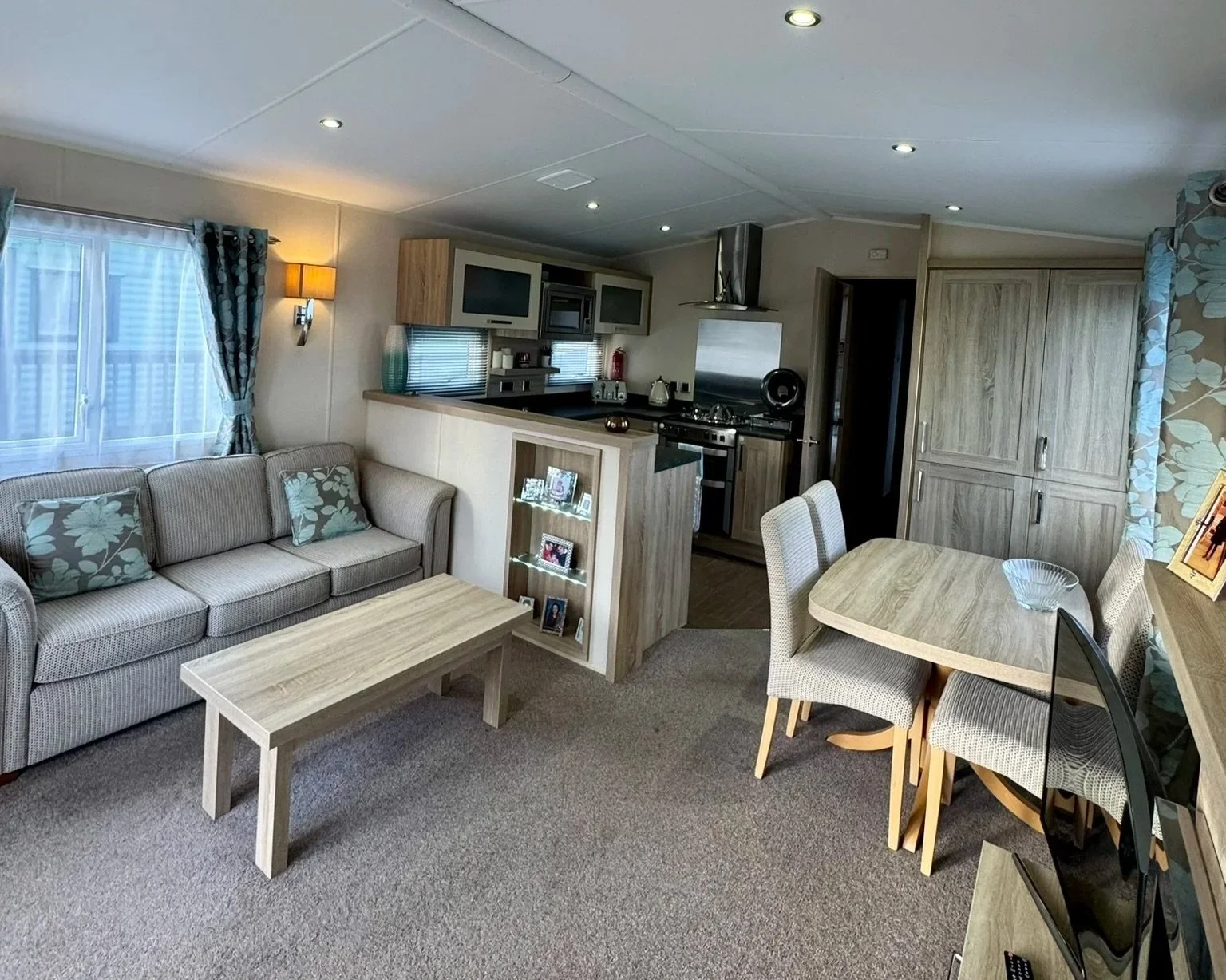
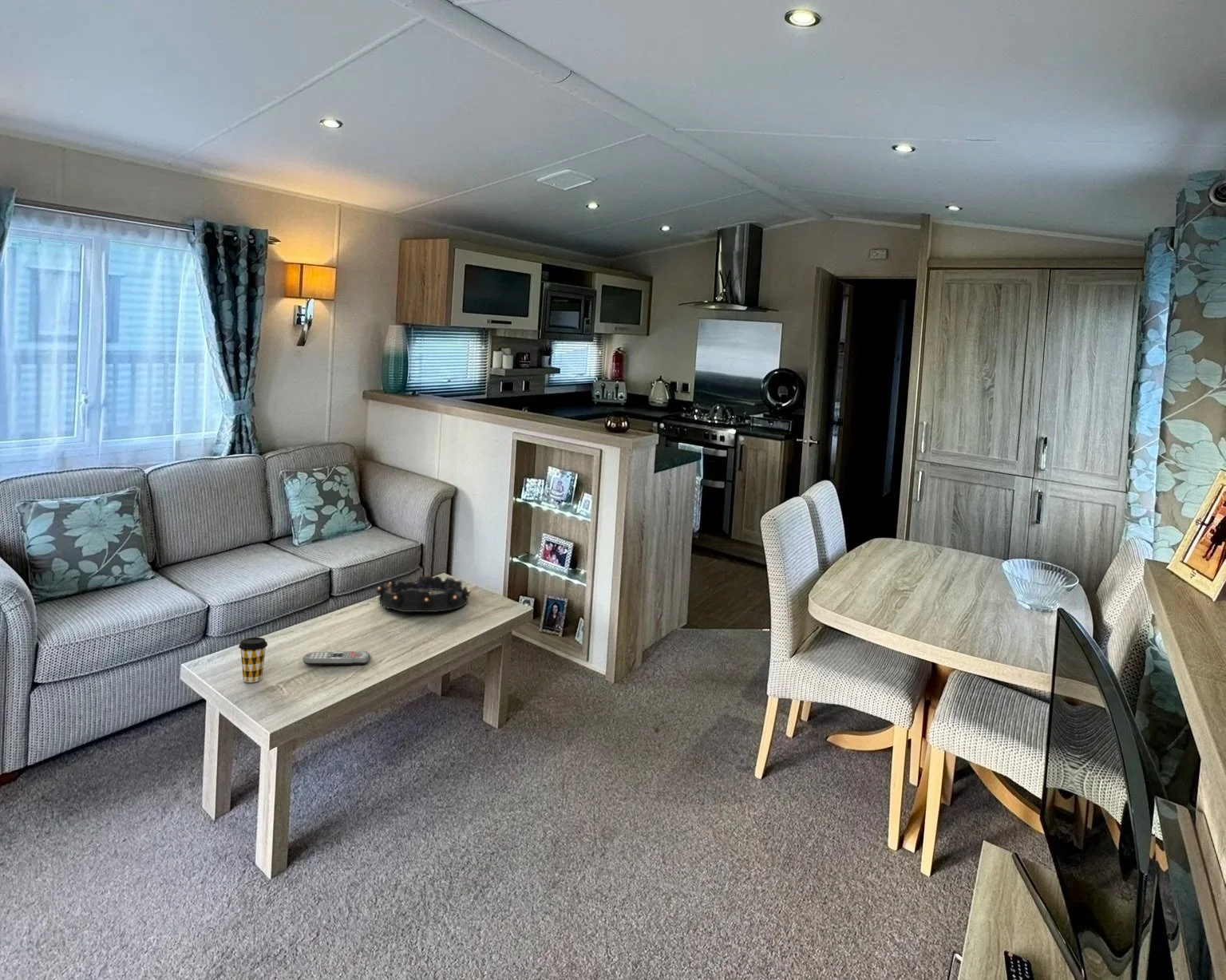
+ coffee cup (252, 660)
+ remote control (336, 658)
+ decorative bowl (424, 591)
